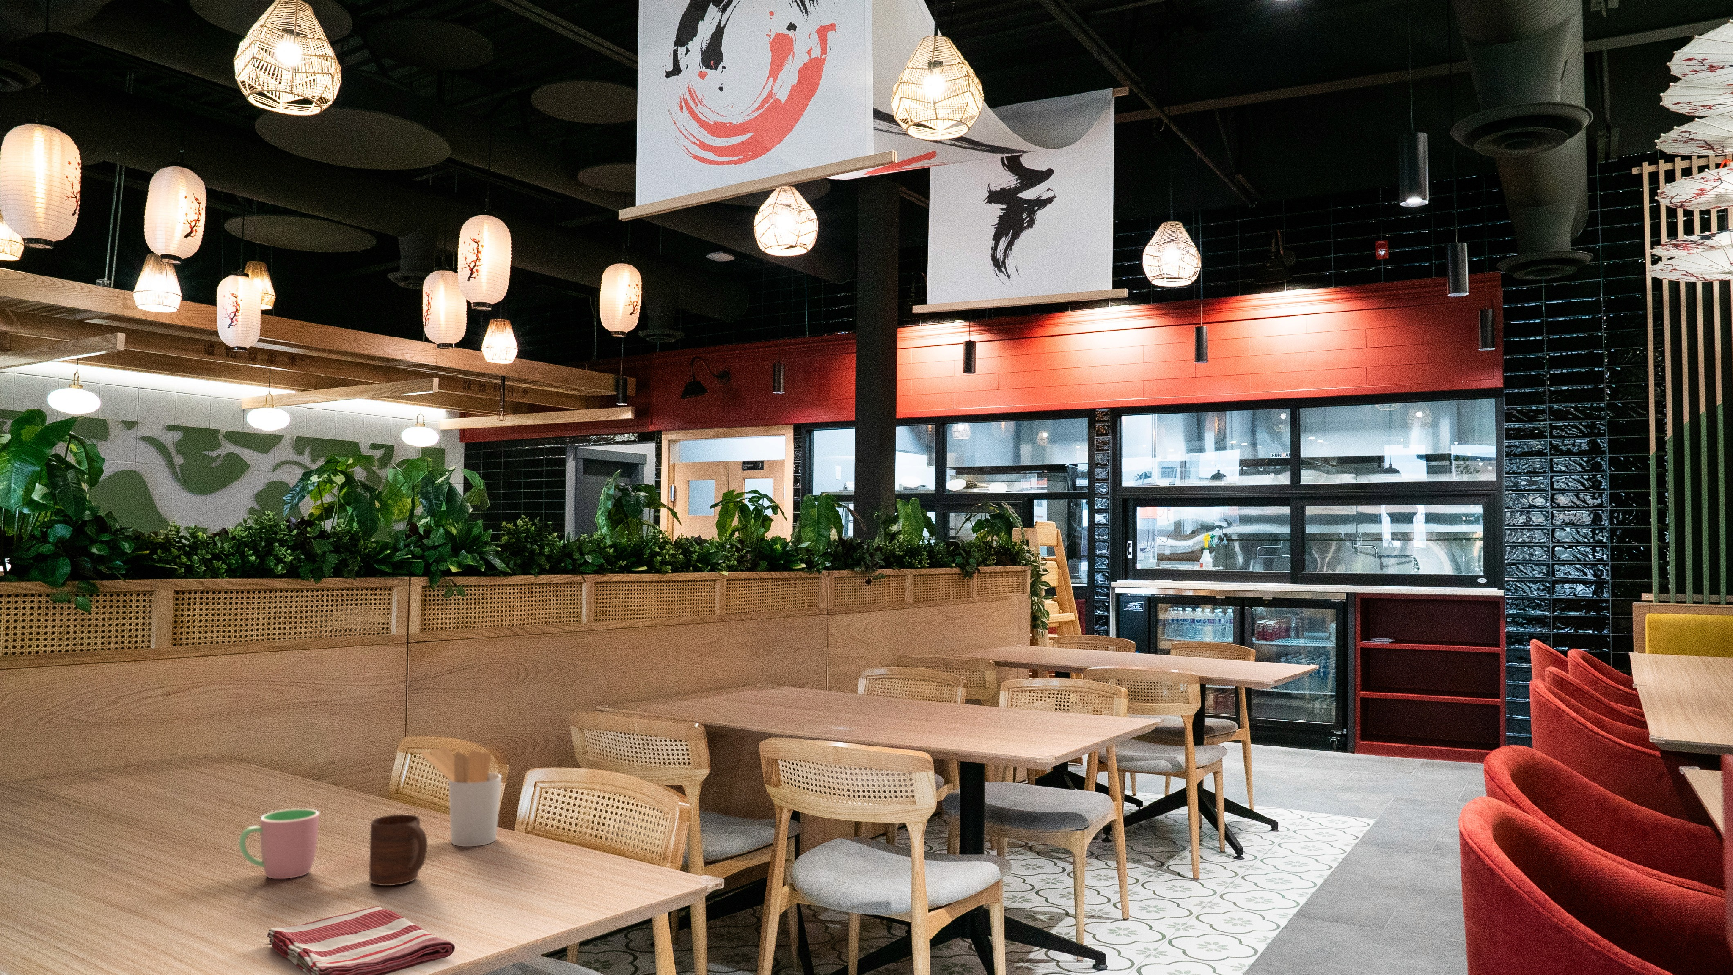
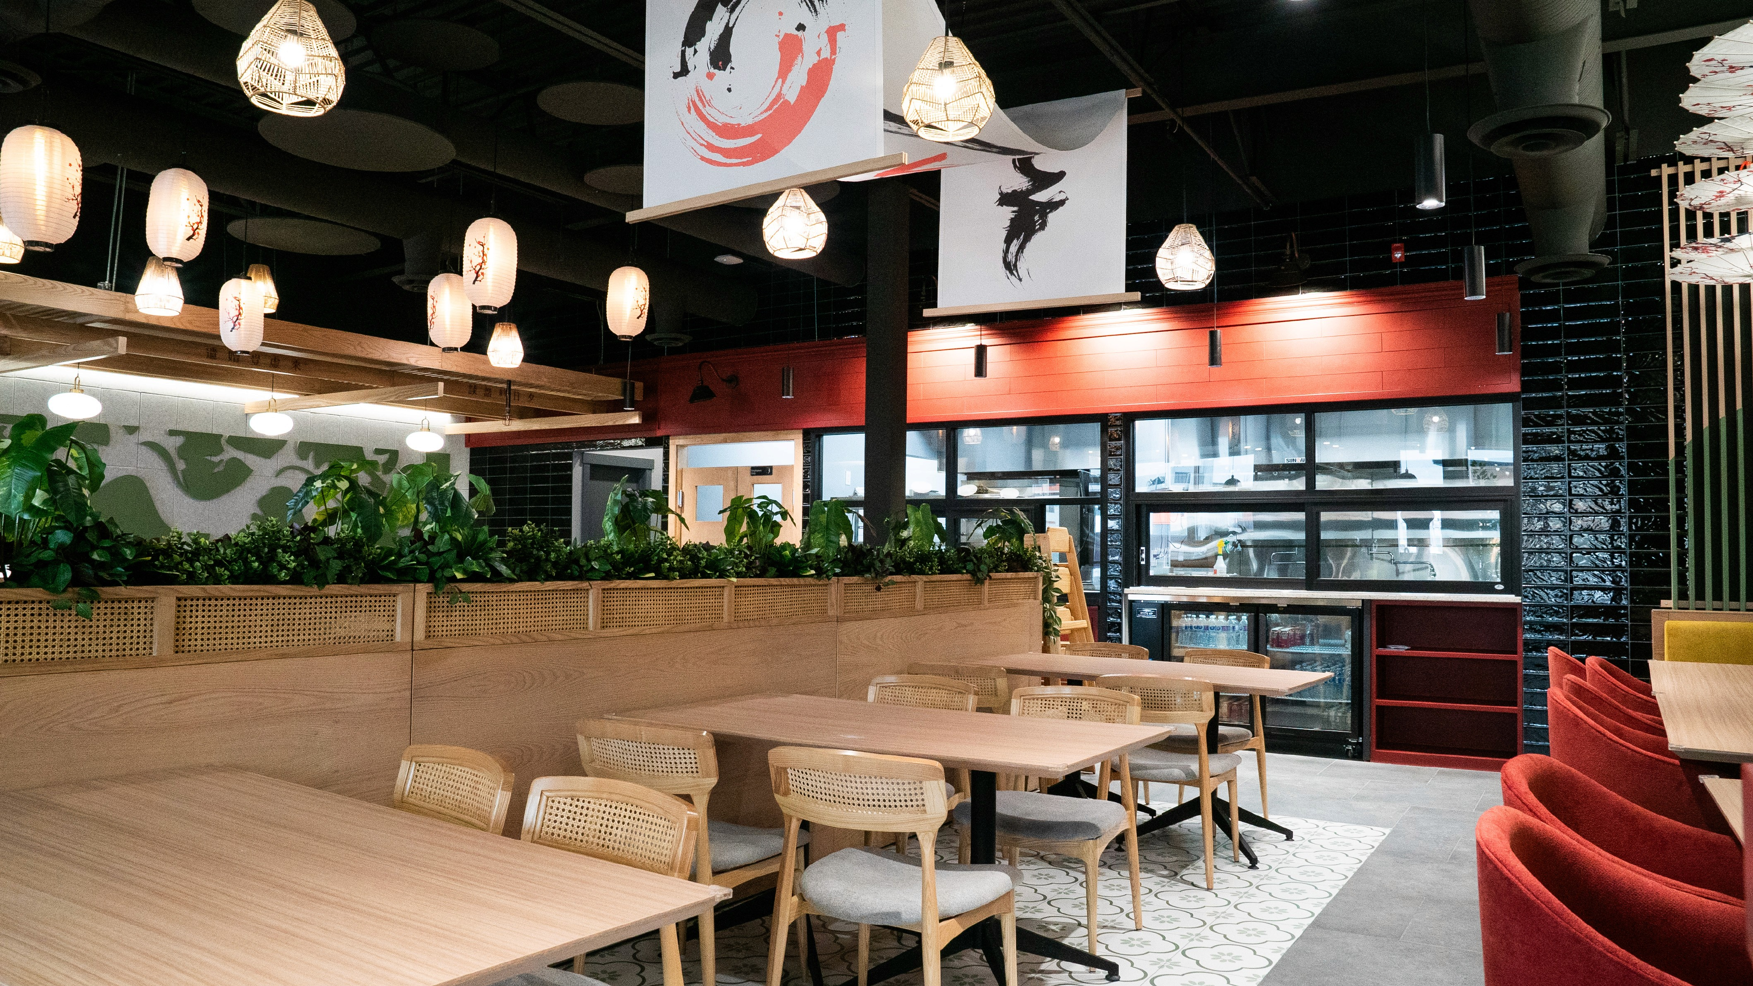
- utensil holder (462, 793)
- cup (401, 850)
- cup (279, 845)
- dish towel (358, 940)
